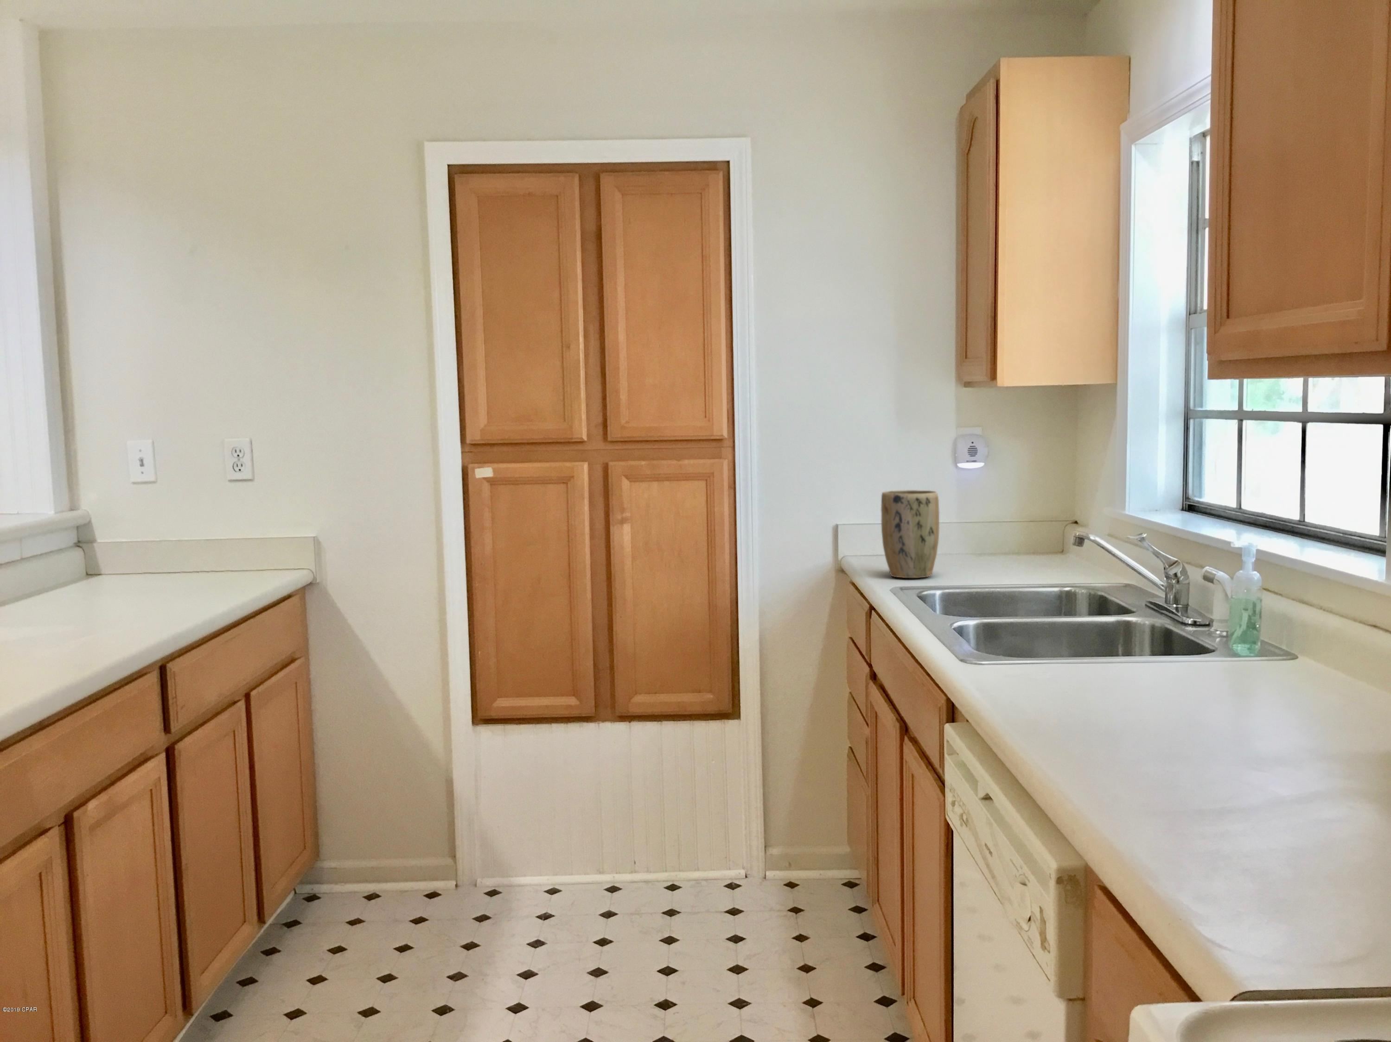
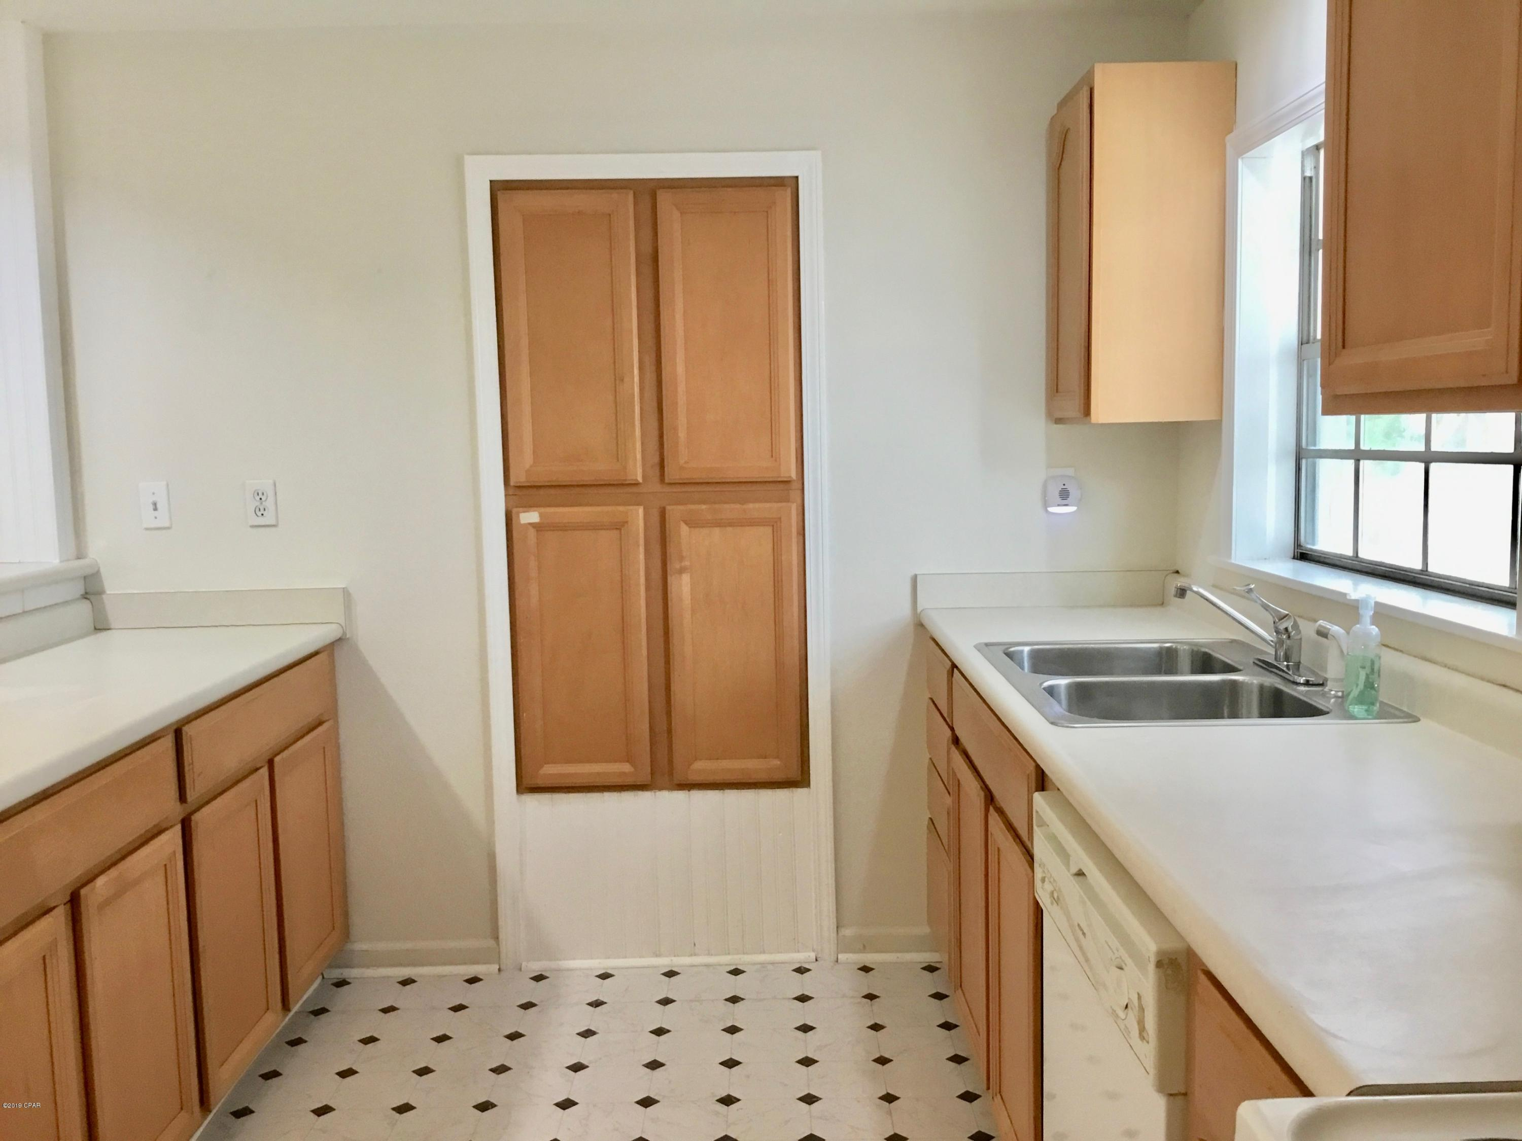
- plant pot (910, 533)
